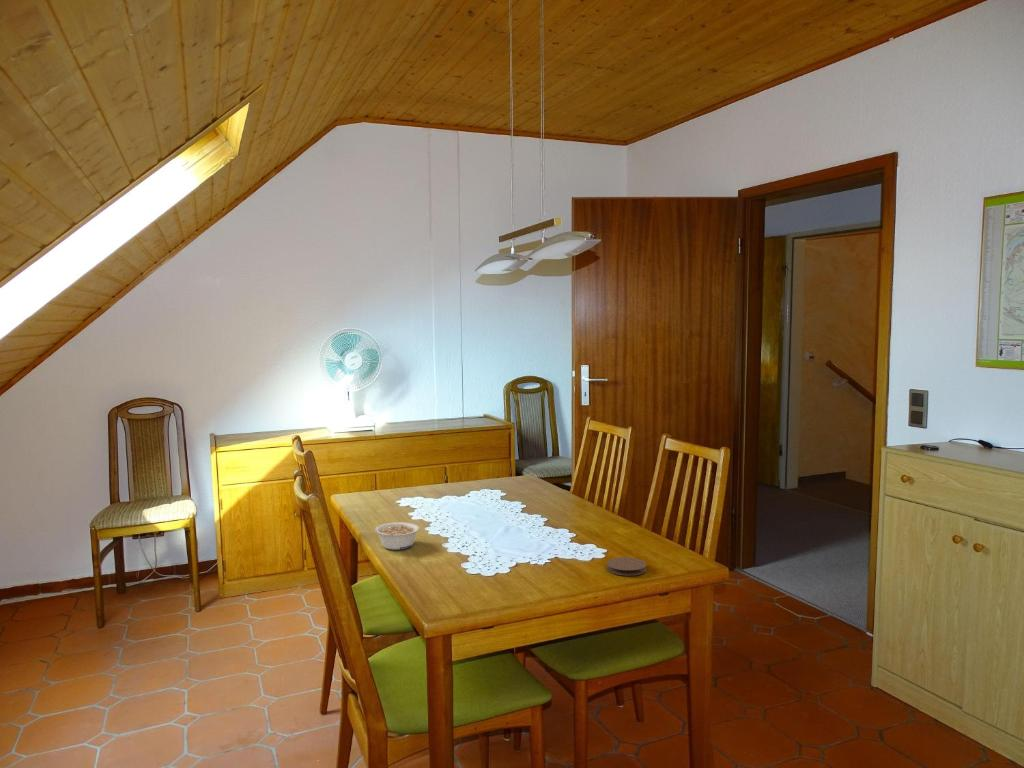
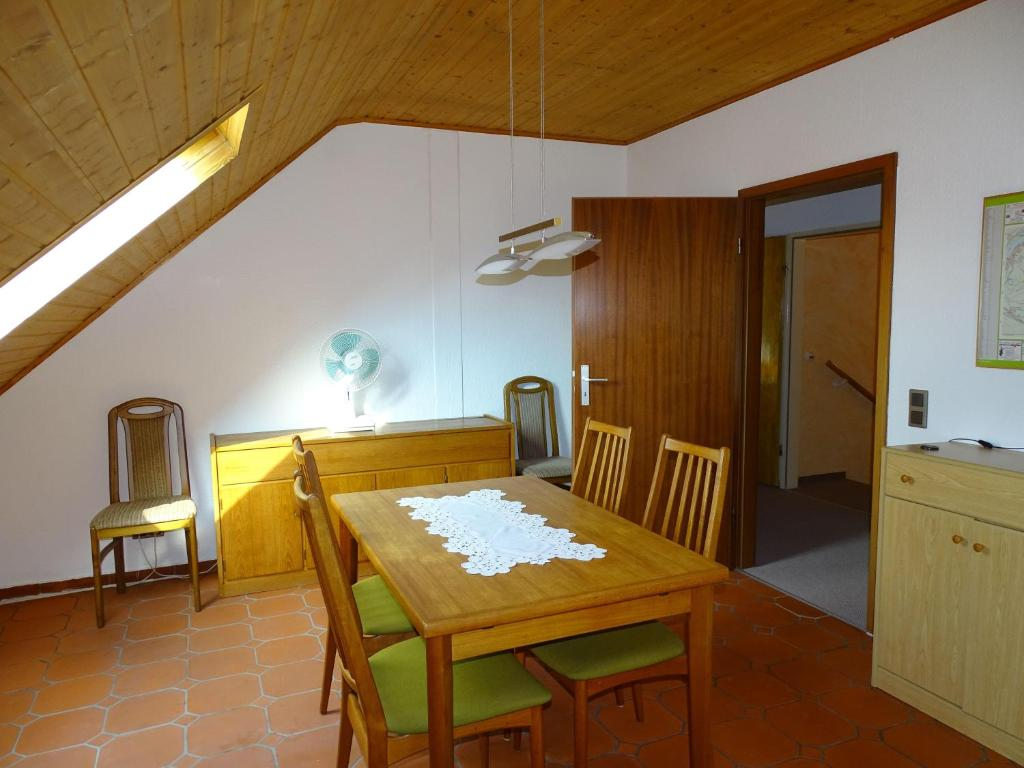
- coaster (626, 566)
- legume (398, 535)
